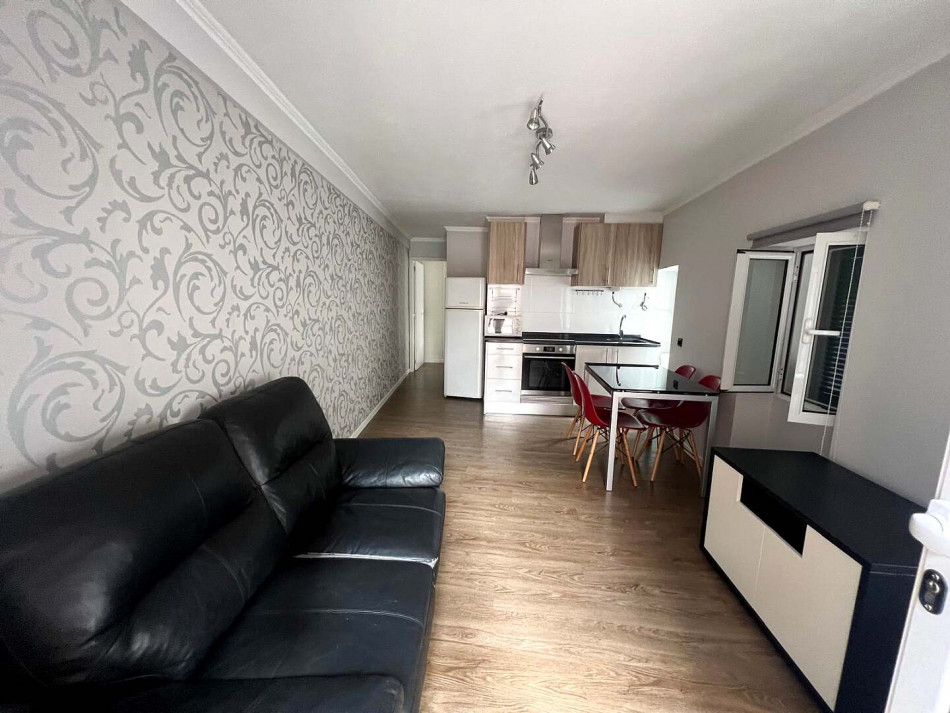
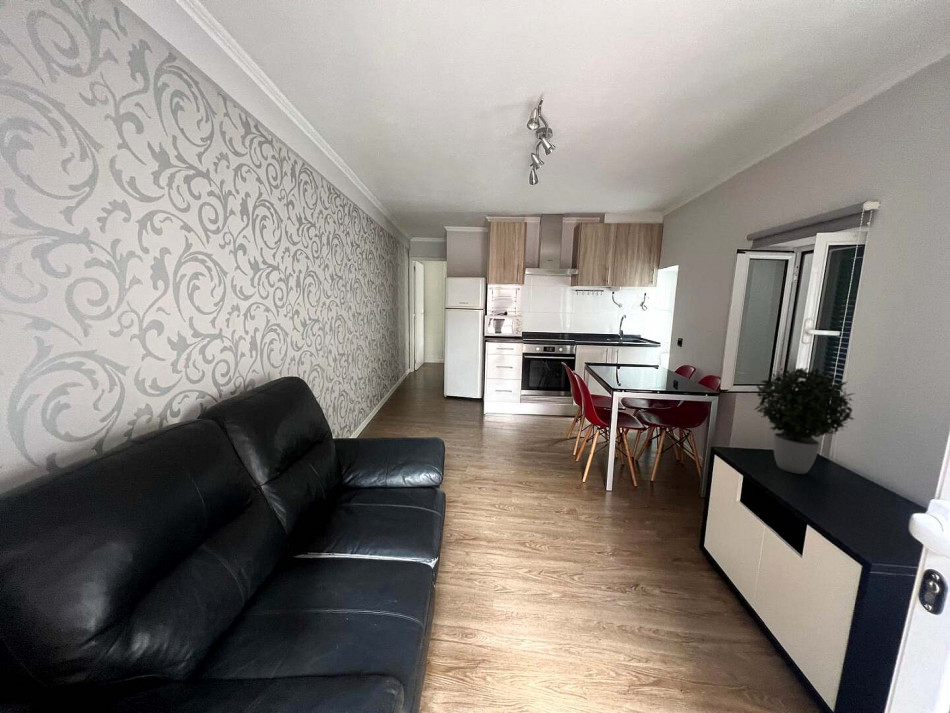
+ potted plant (798, 419)
